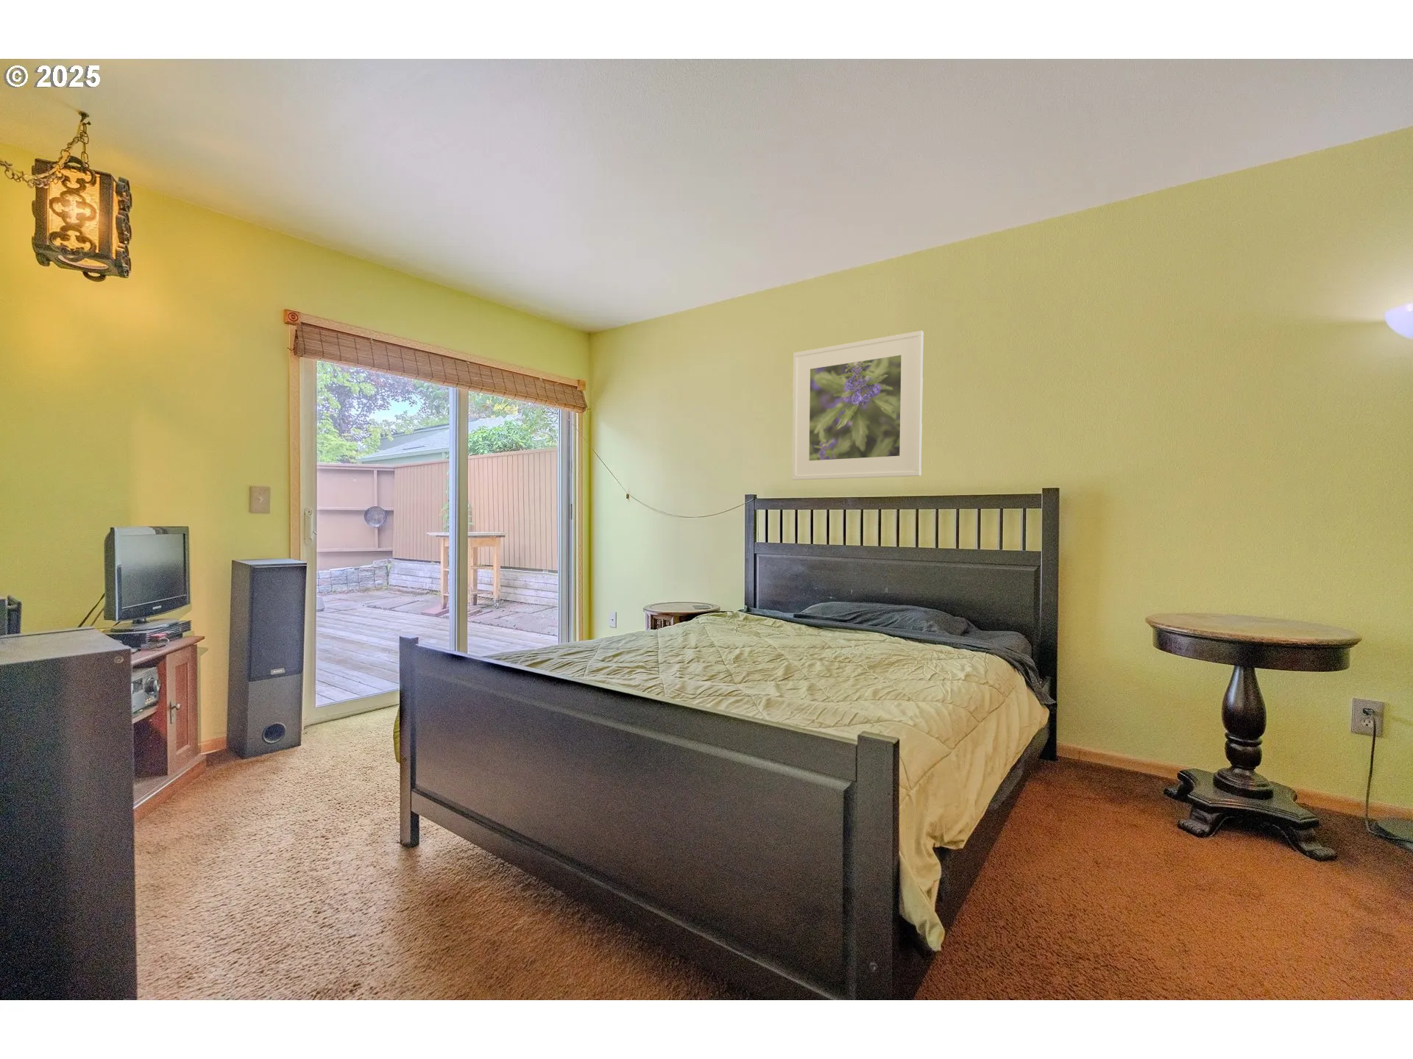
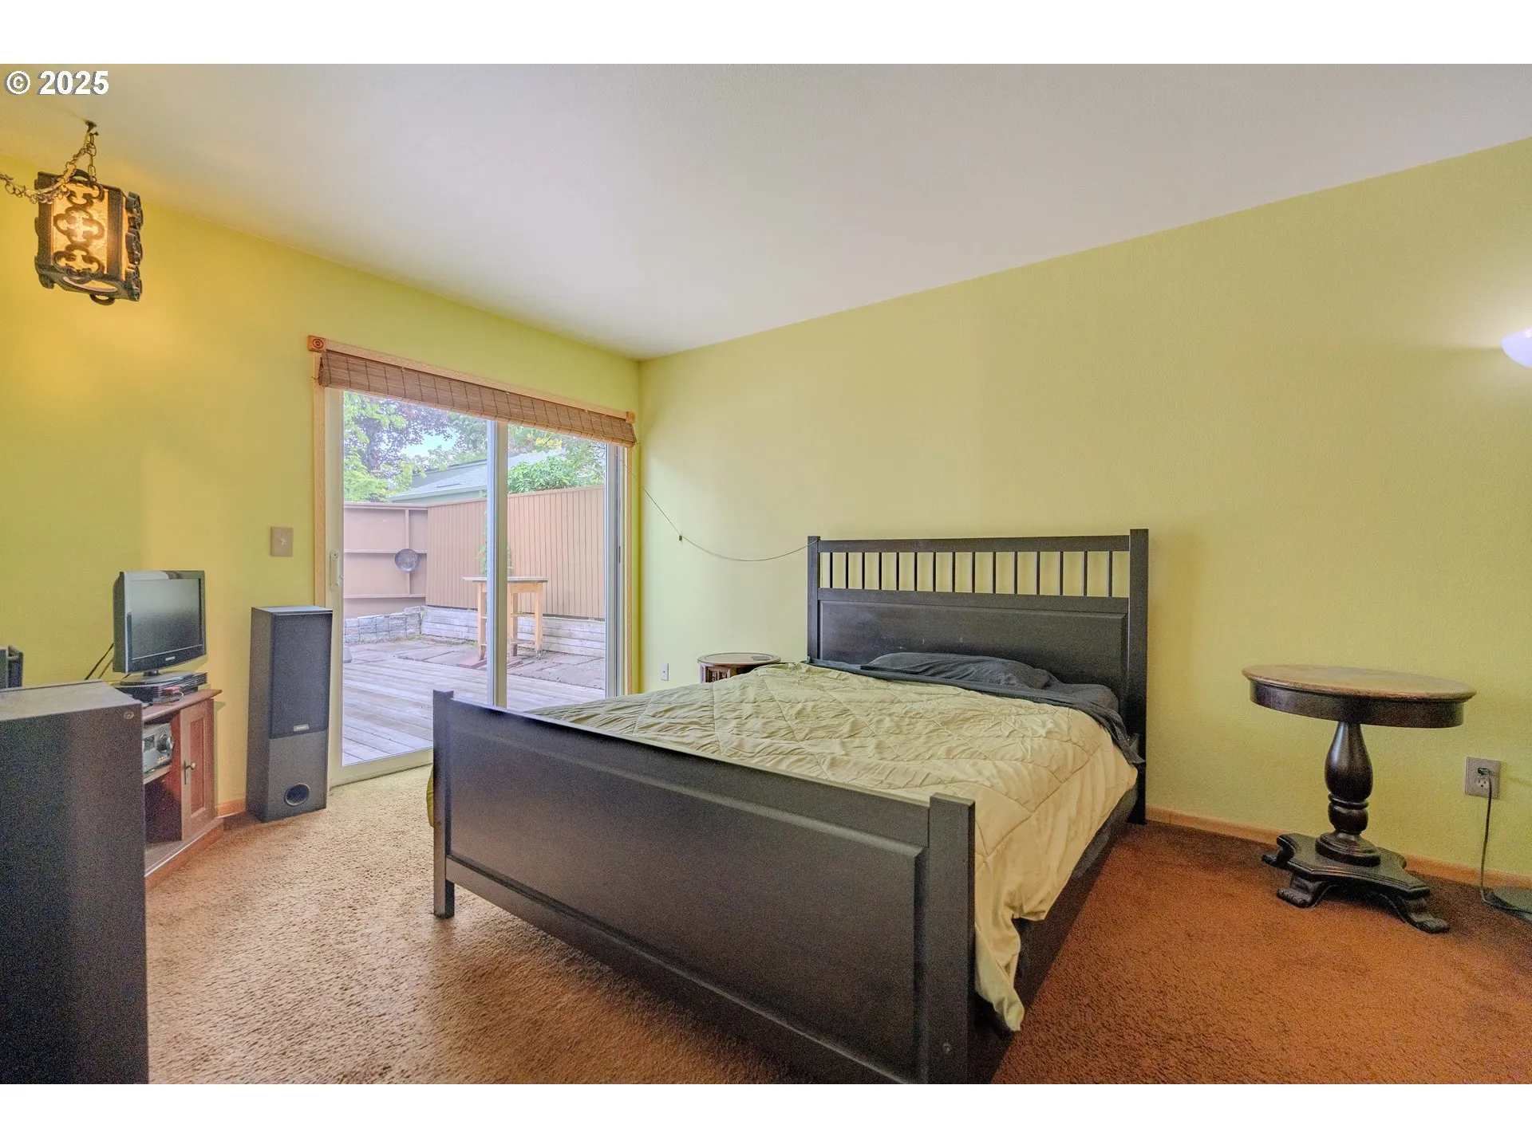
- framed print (853, 410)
